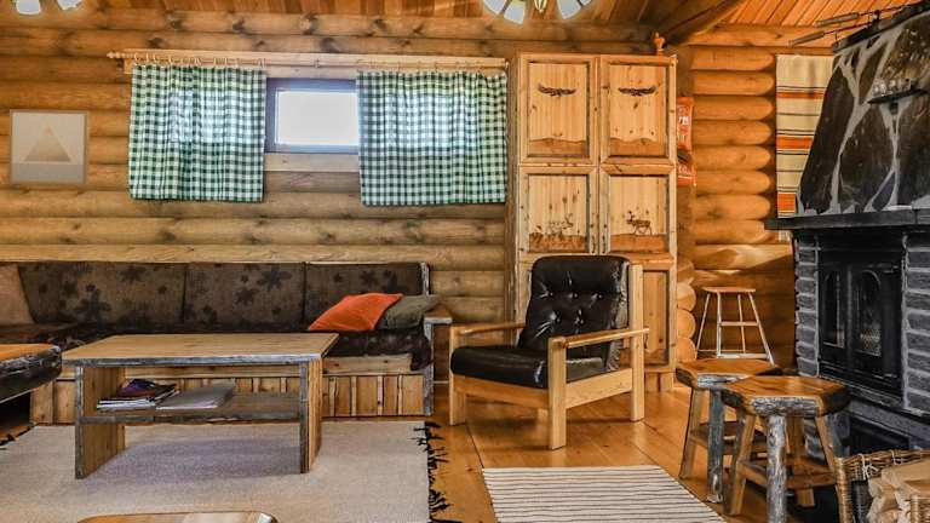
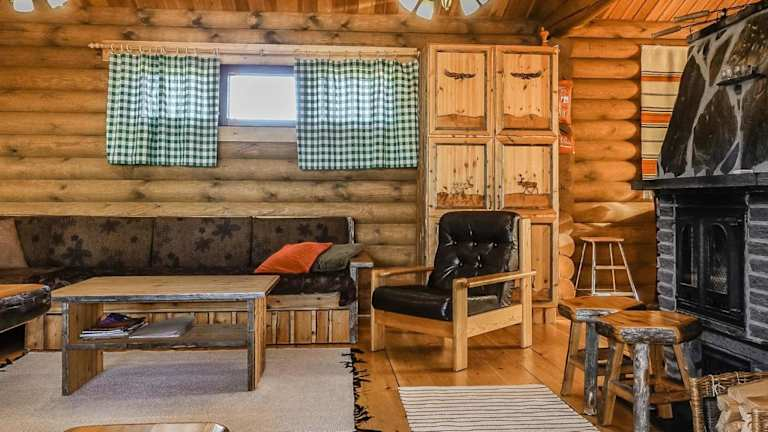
- wall art (48, 148)
